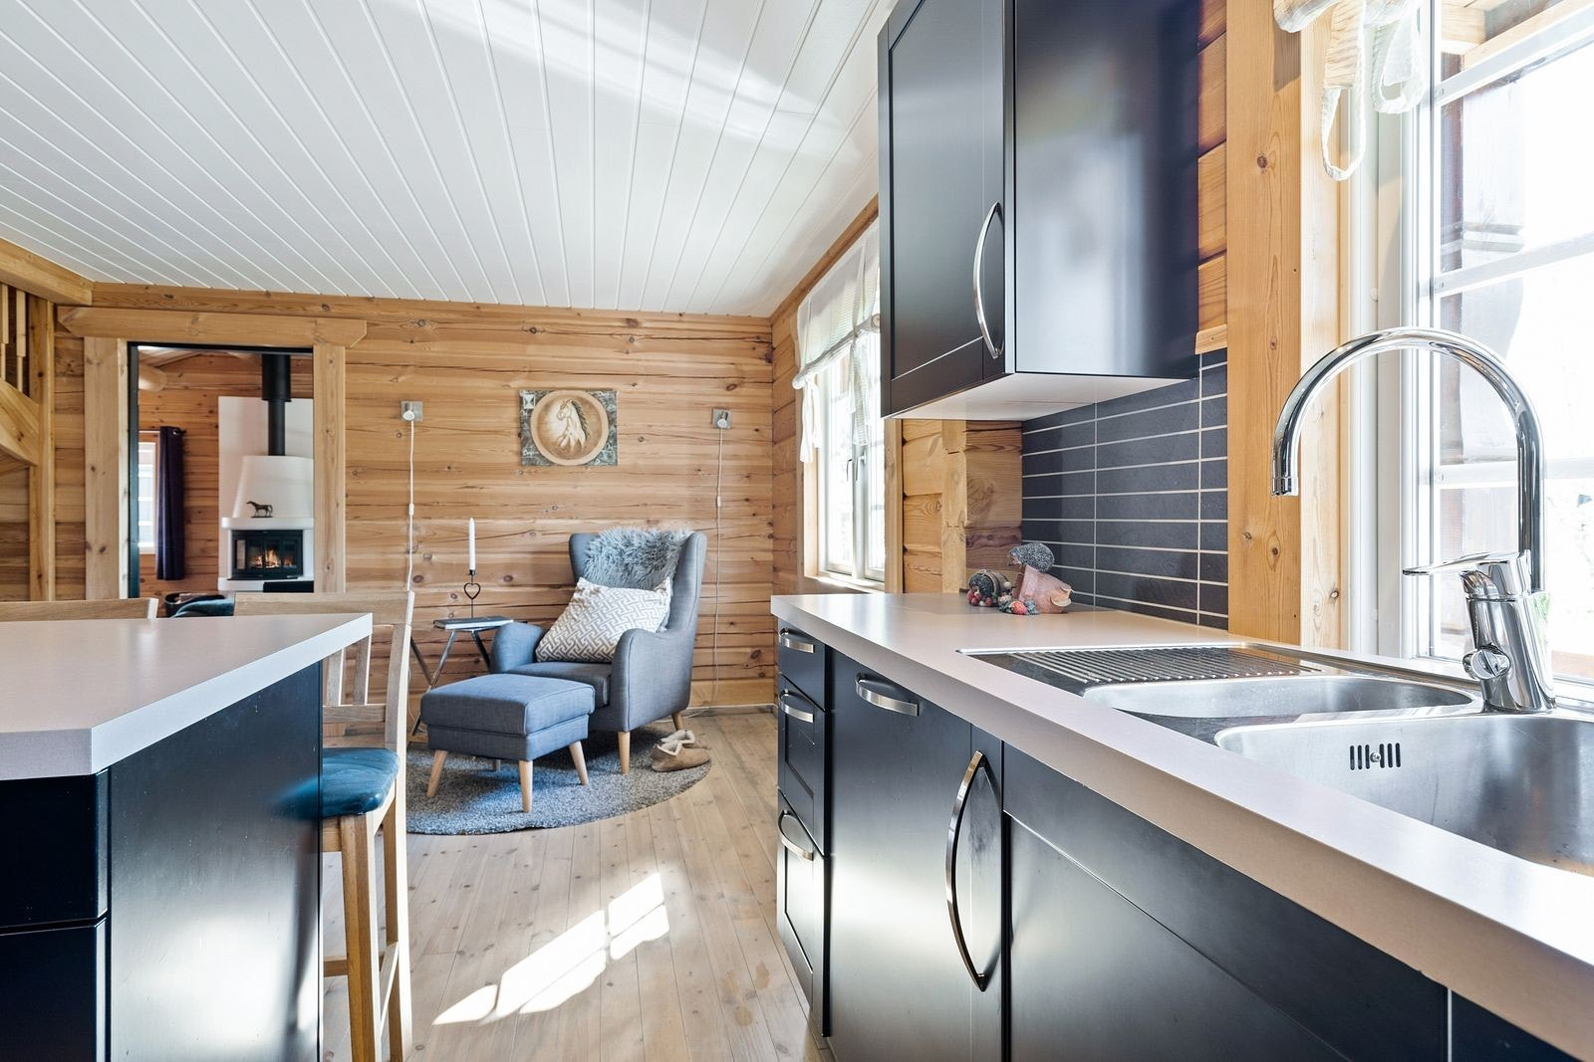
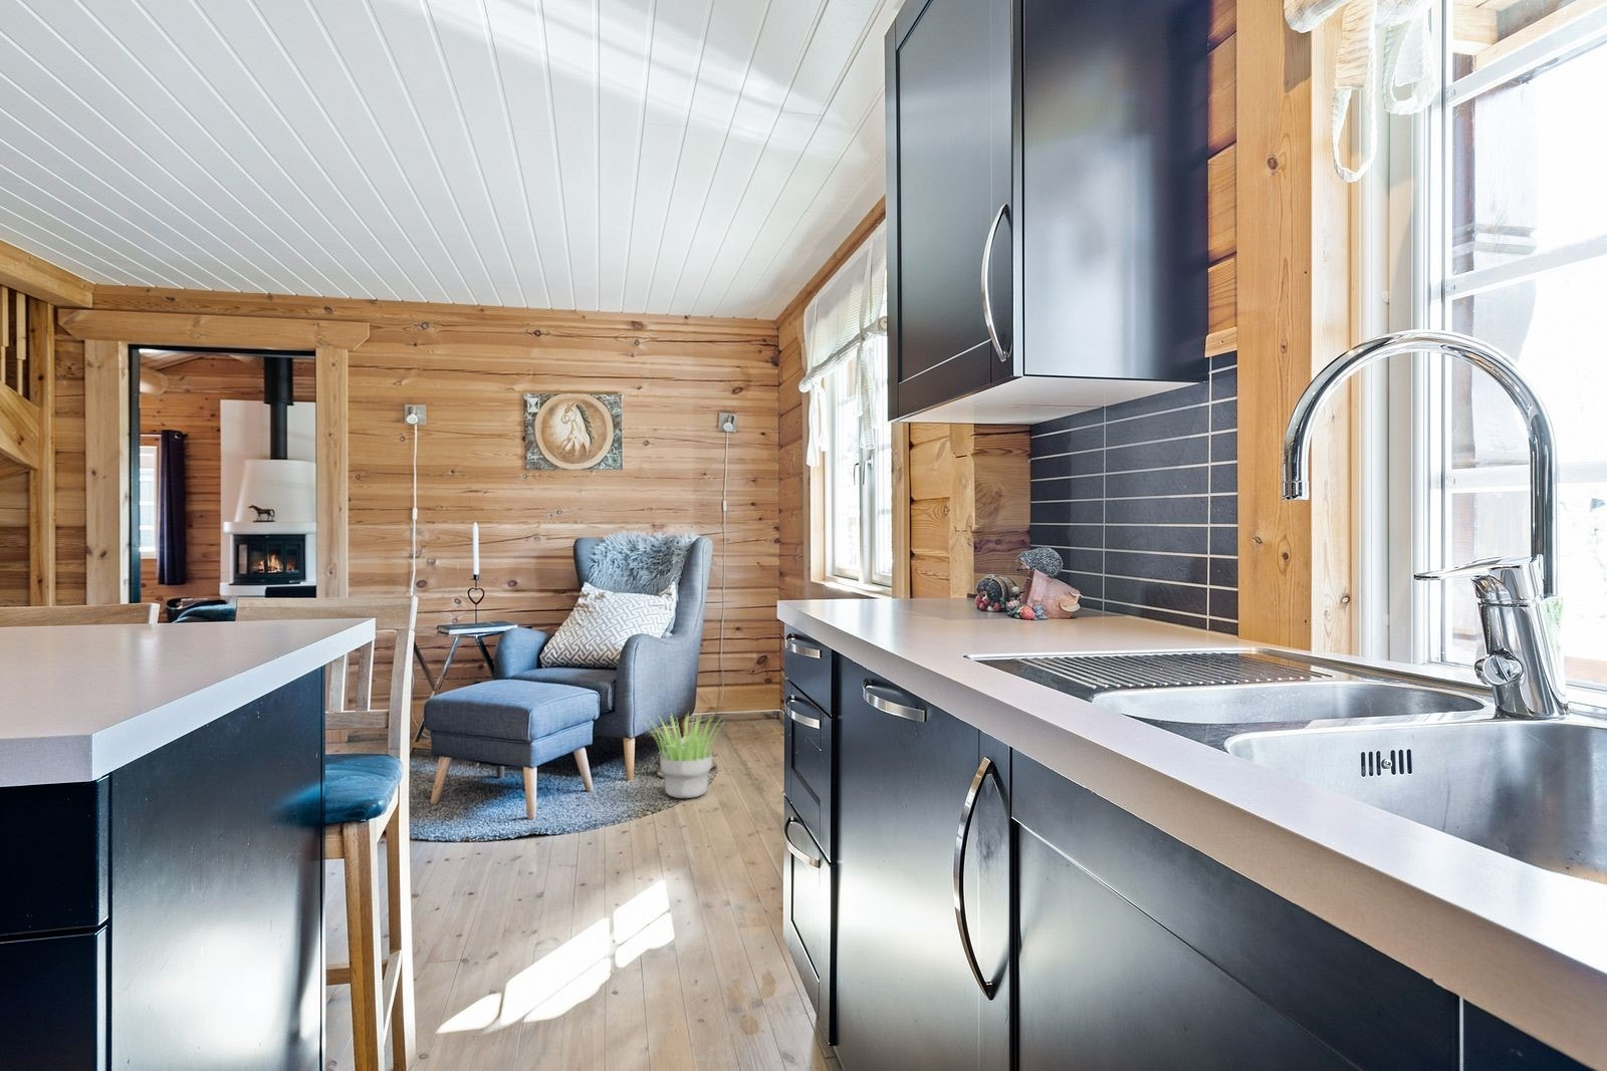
+ potted plant (685, 755)
